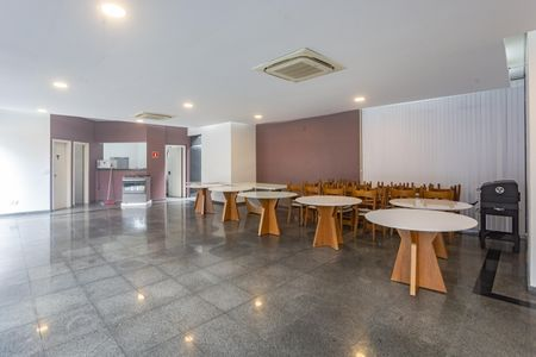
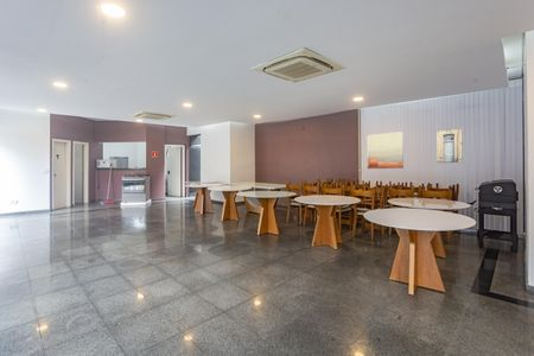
+ wall art (449, 146)
+ wall art (384, 151)
